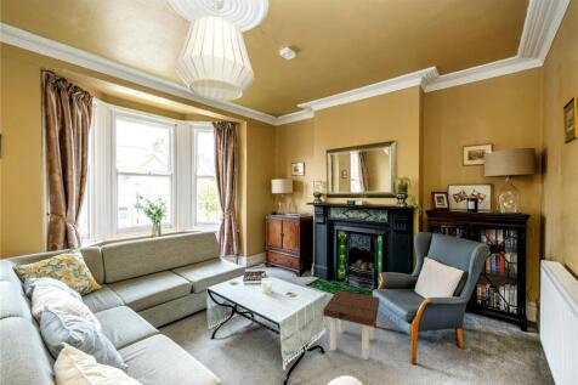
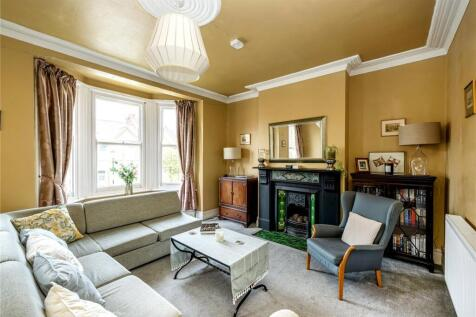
- side table (353, 322)
